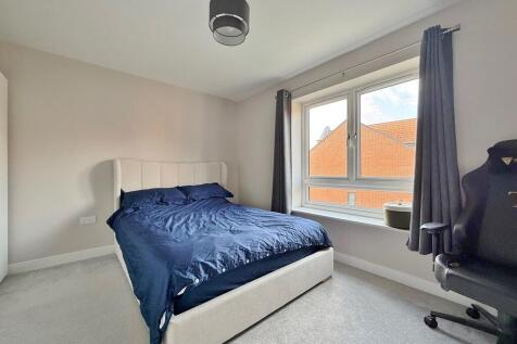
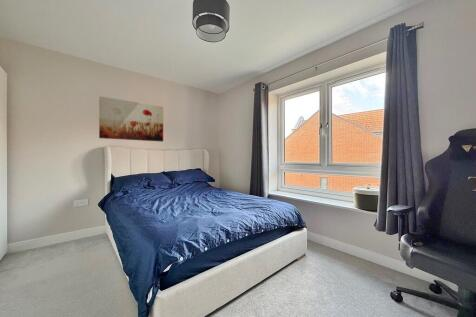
+ wall art (134, 121)
